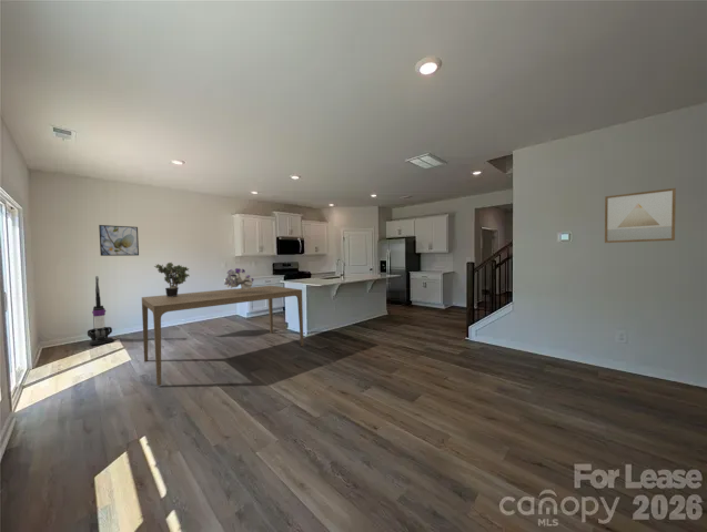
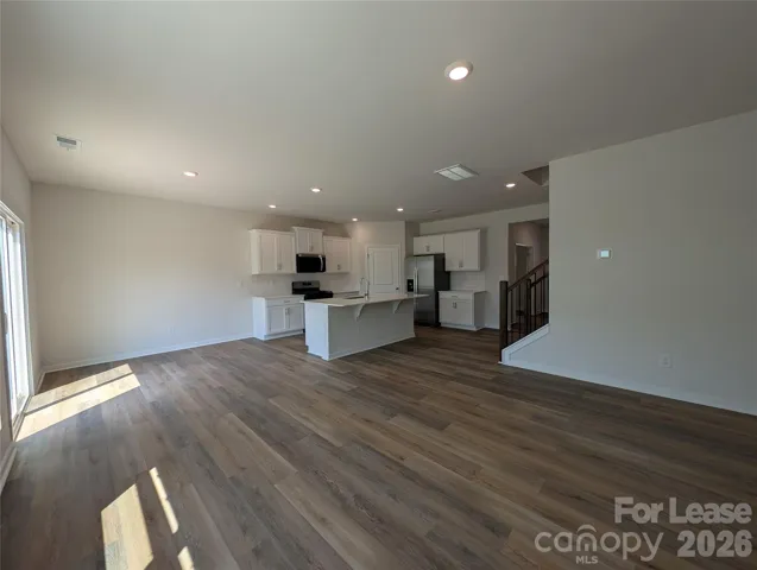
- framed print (119, 241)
- dining table (226, 304)
- potted plant (172, 278)
- bouquet (239, 280)
- wall art (637, 217)
- vacuum cleaner (99, 308)
